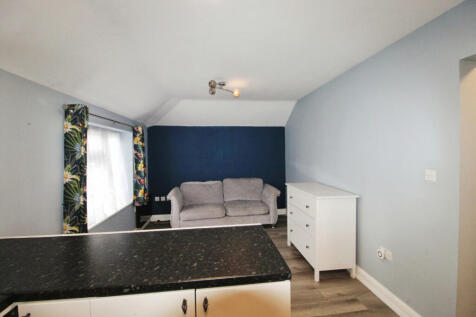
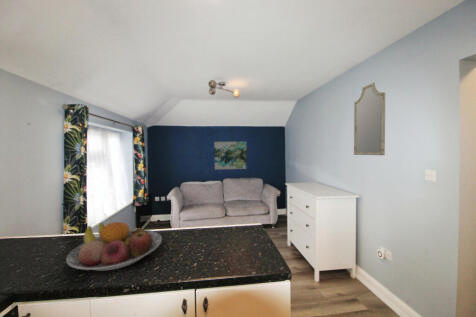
+ home mirror (367, 120)
+ fruit bowl (118, 242)
+ wall art (230, 155)
